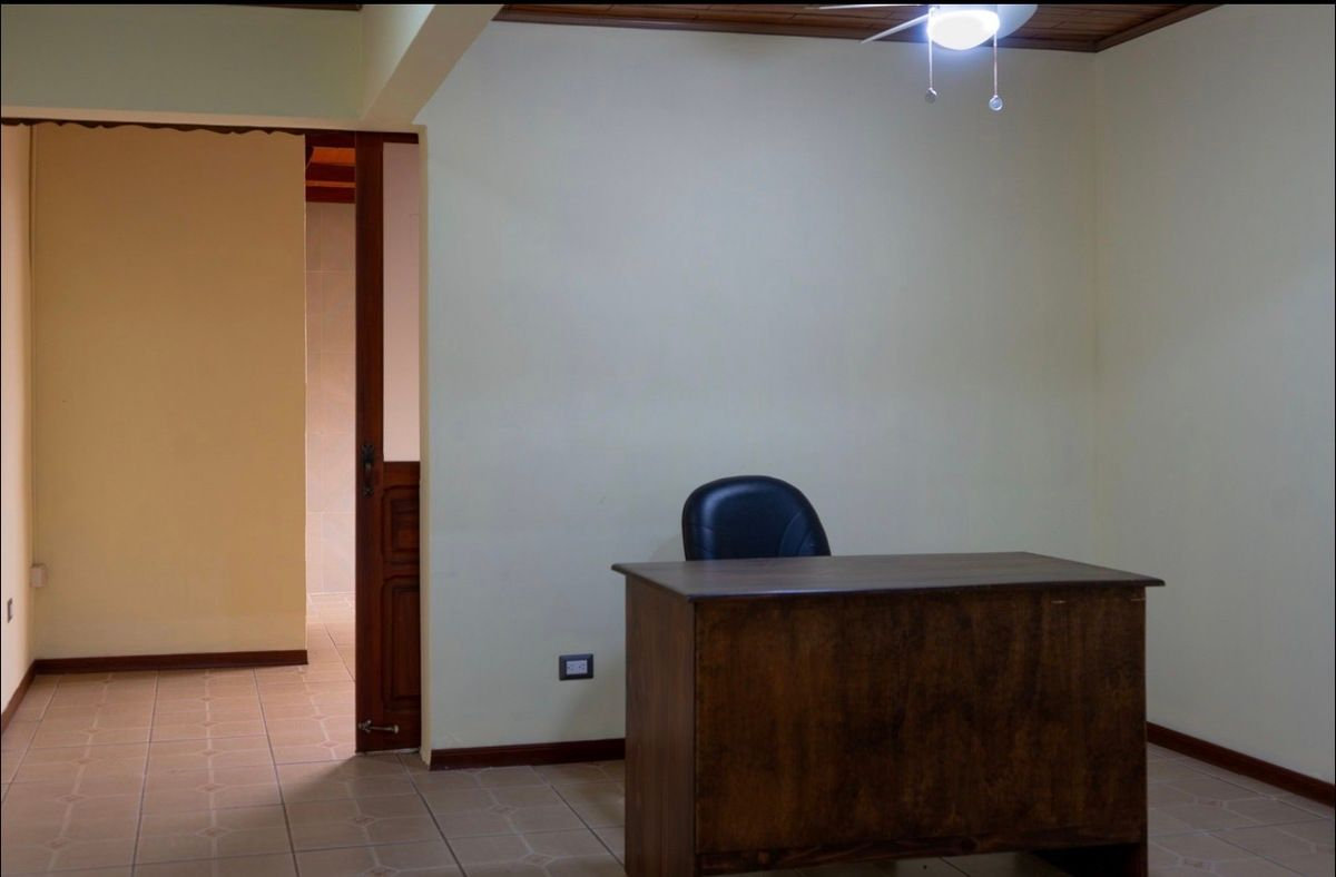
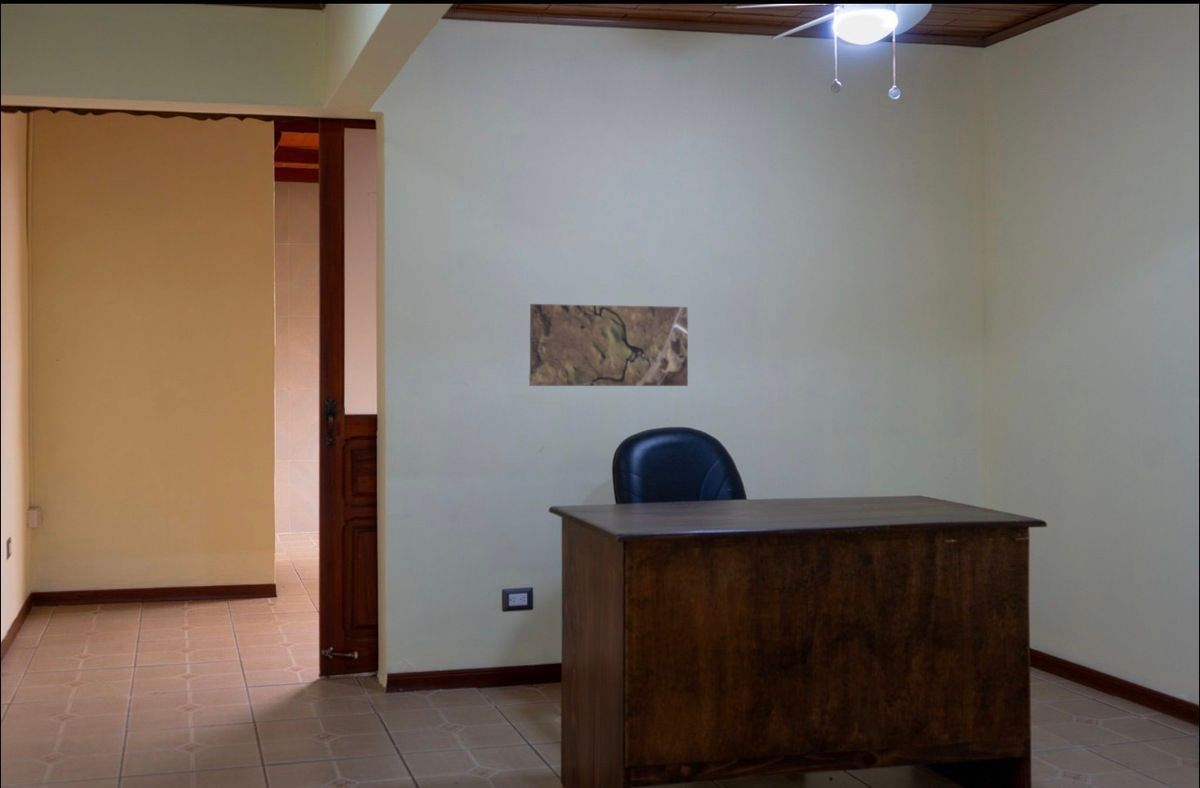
+ map (609, 345)
